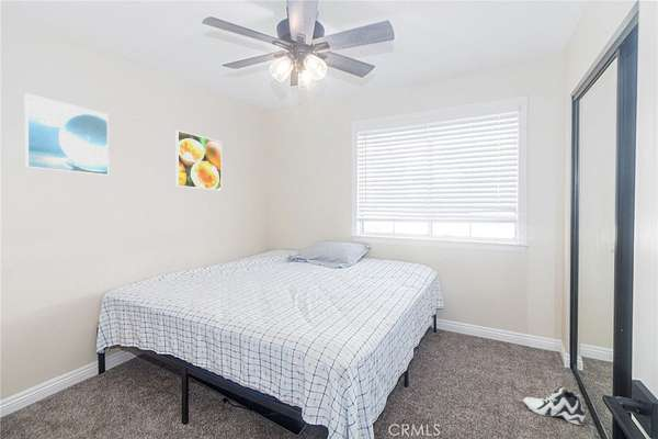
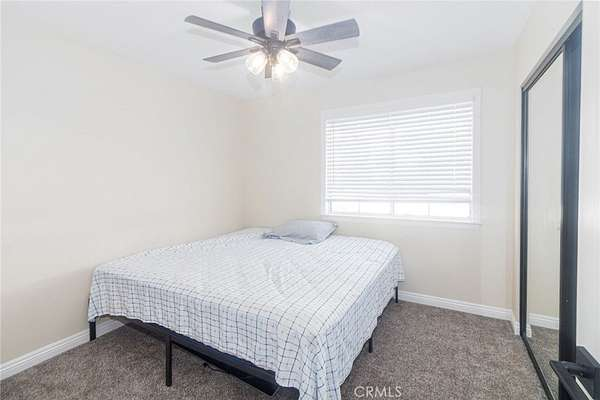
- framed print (70, 138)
- sneaker (553, 397)
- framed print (200, 162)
